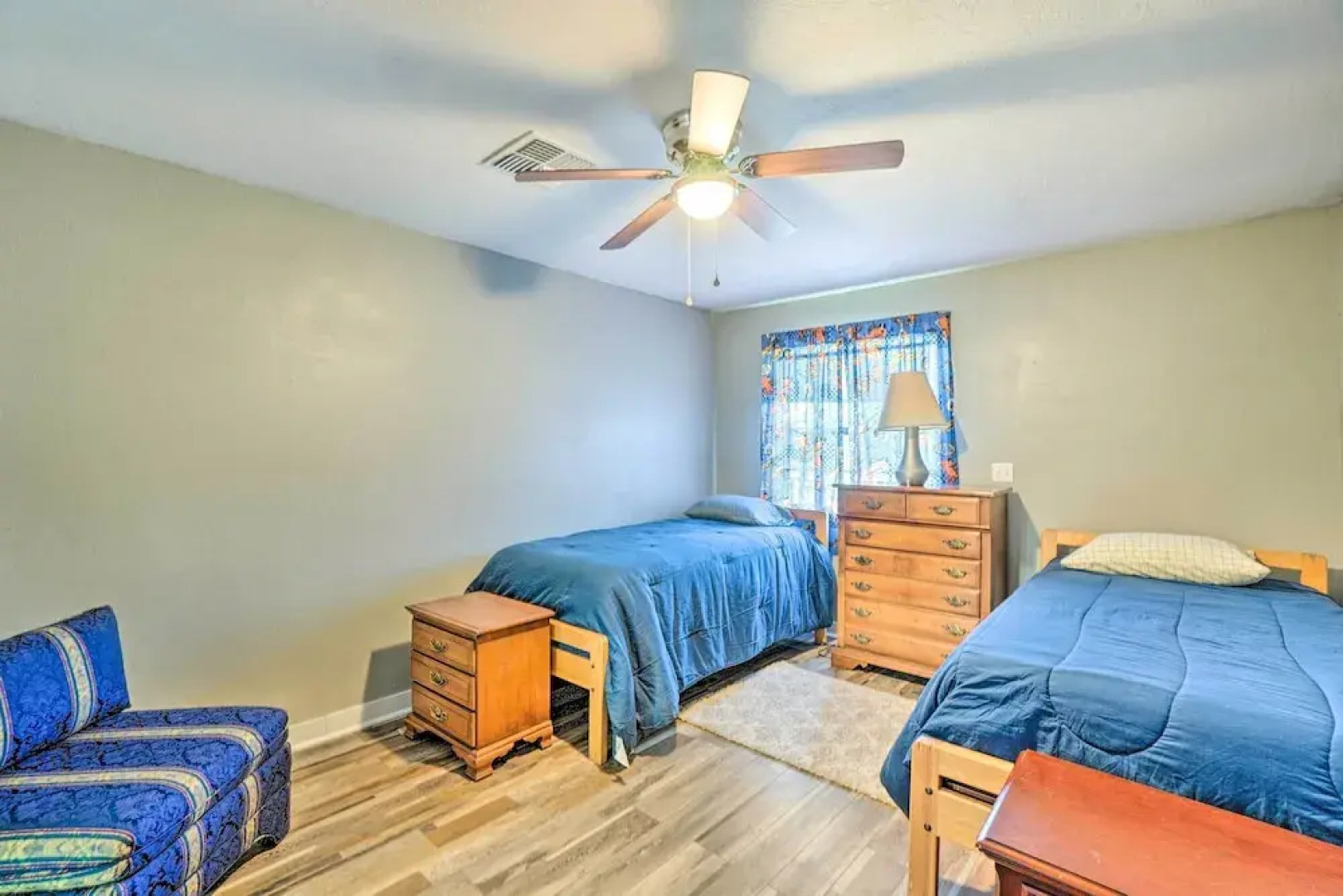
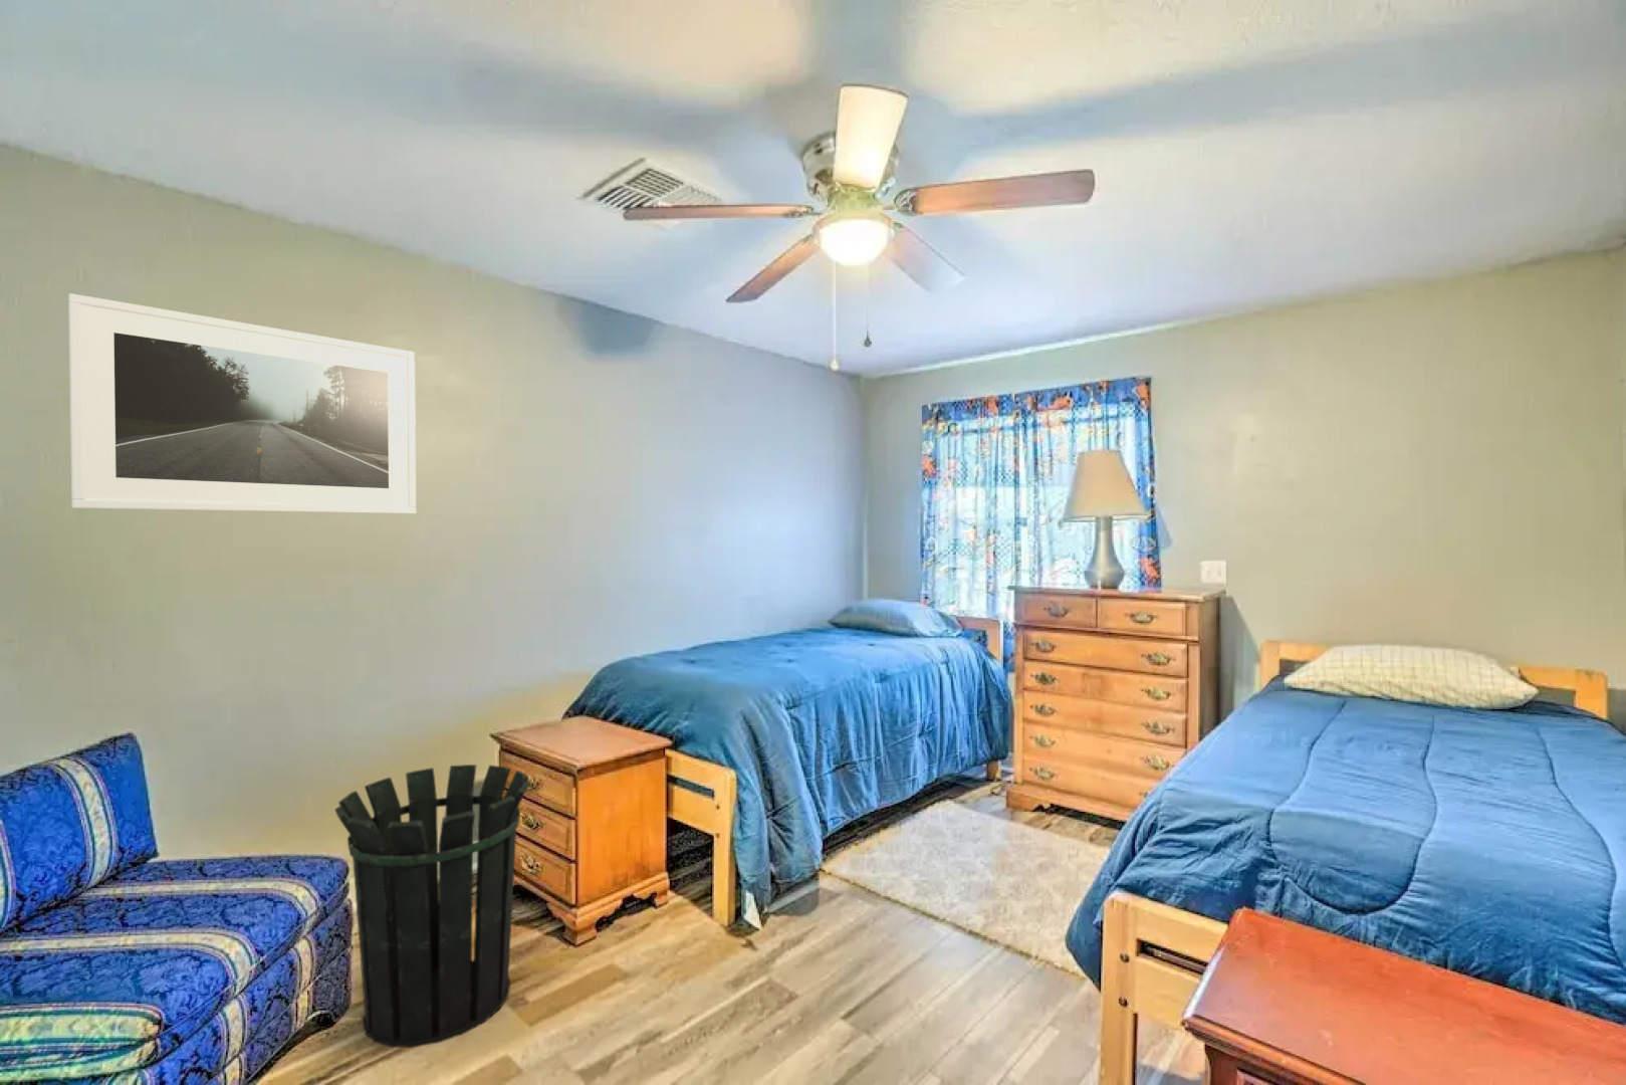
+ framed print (266, 419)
+ waste bin (438, 896)
